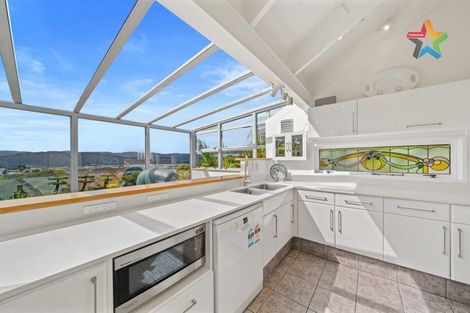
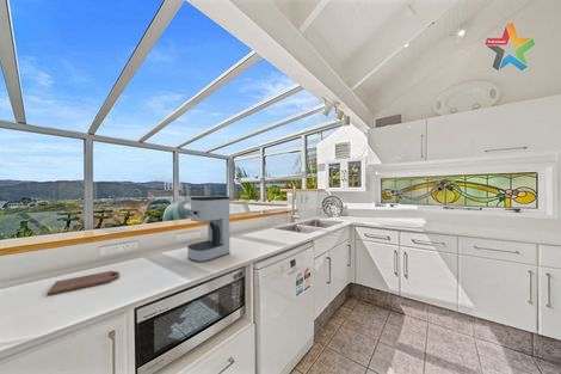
+ cutting board (87, 281)
+ coffee maker (209, 226)
